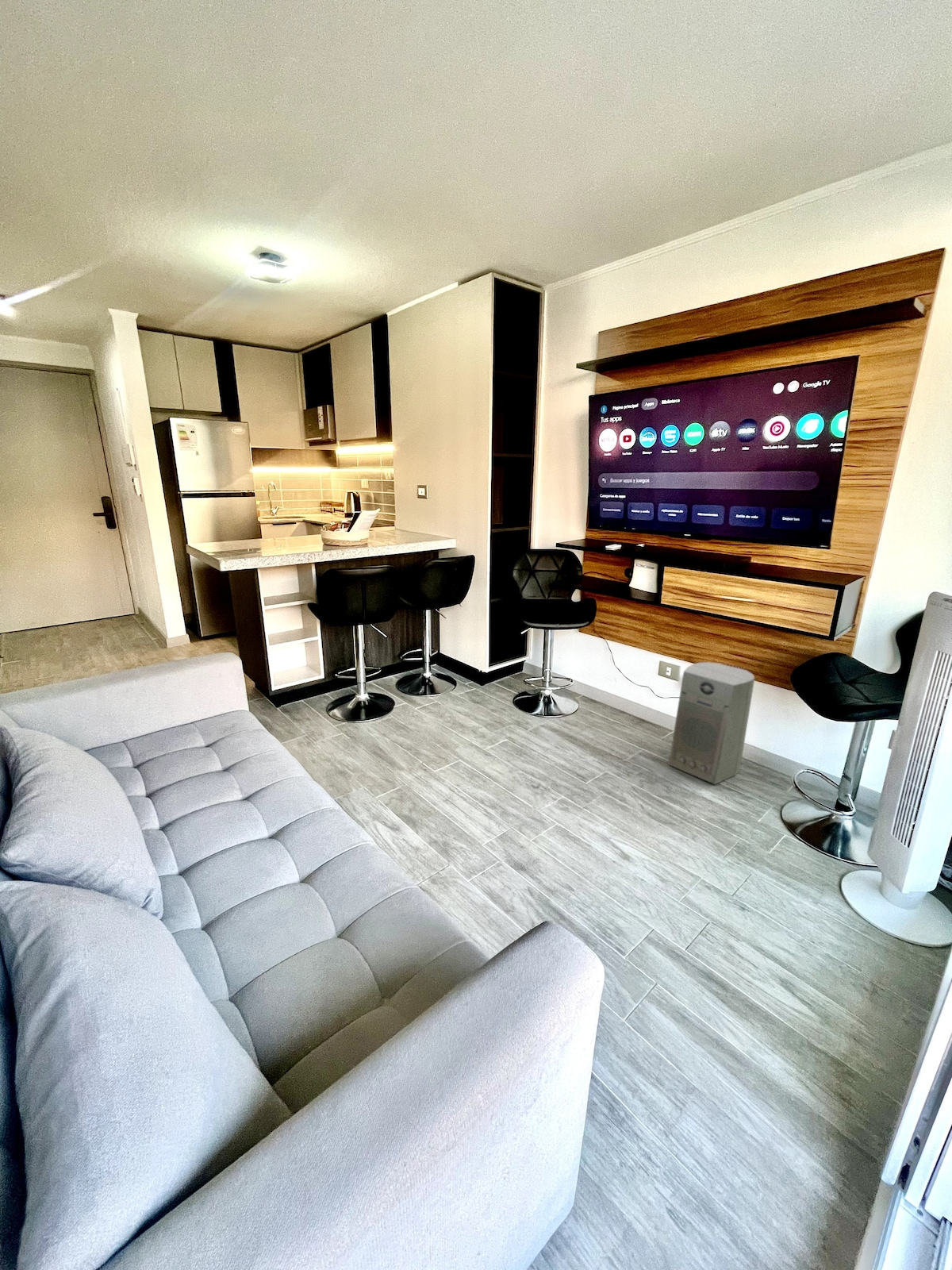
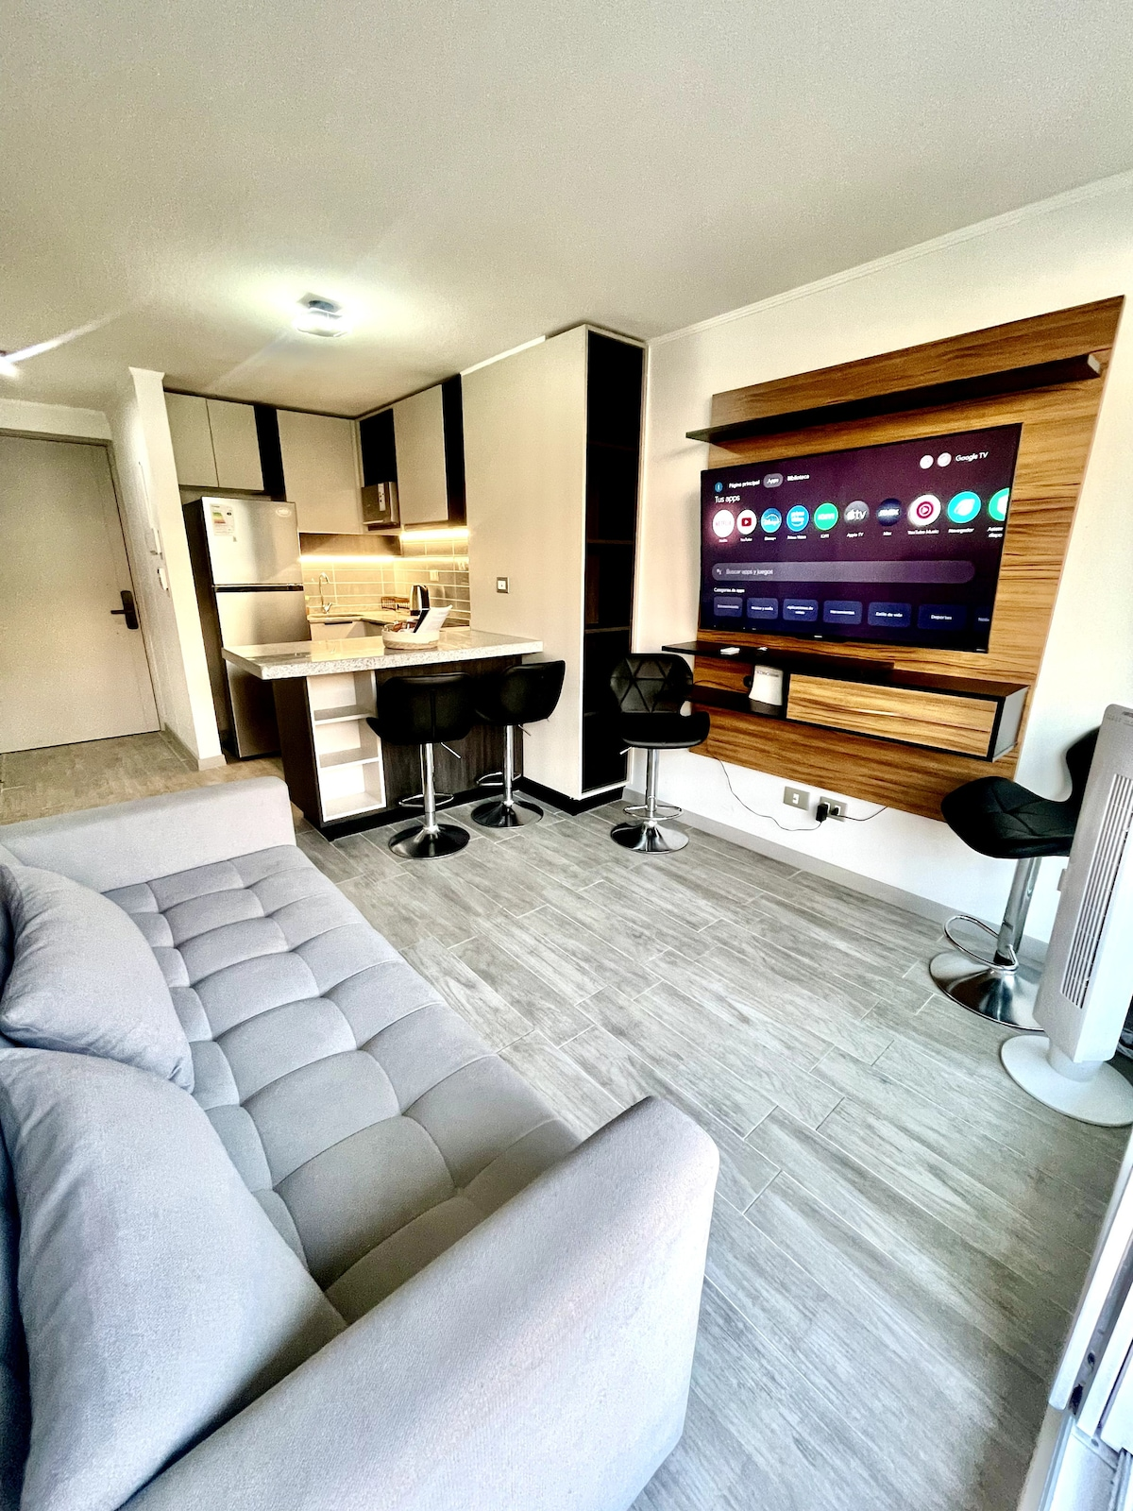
- fan (714, 718)
